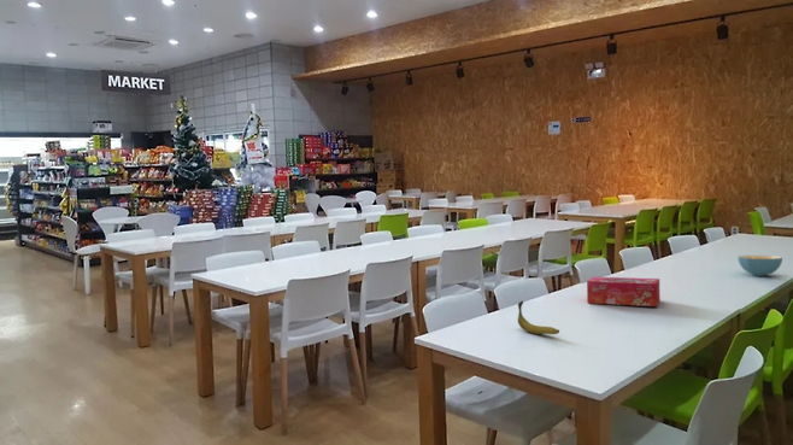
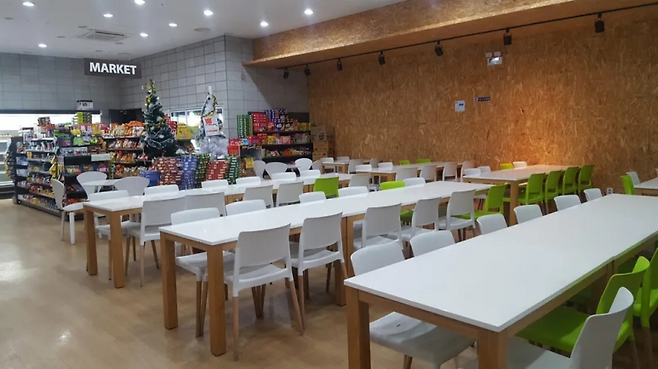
- banana (538, 326)
- tissue box (623, 291)
- cereal bowl (759, 265)
